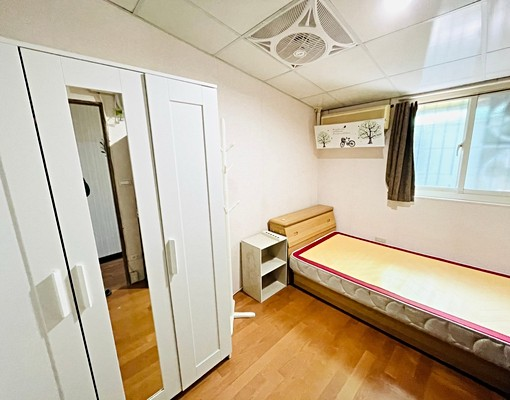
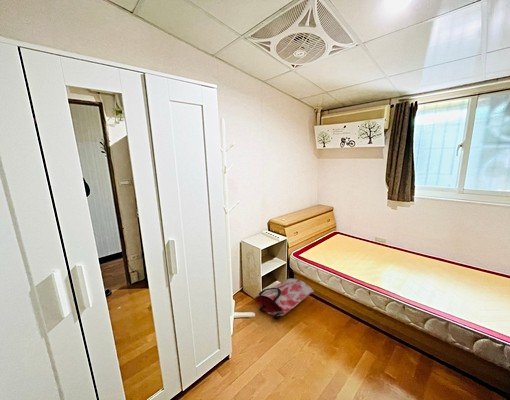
+ bag (285, 293)
